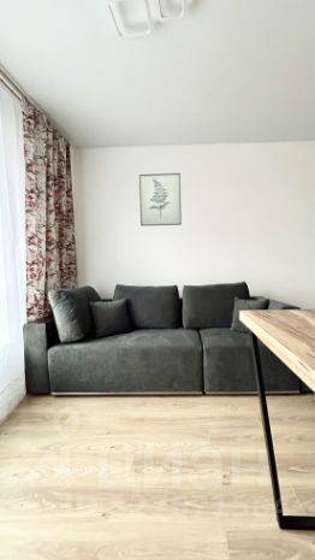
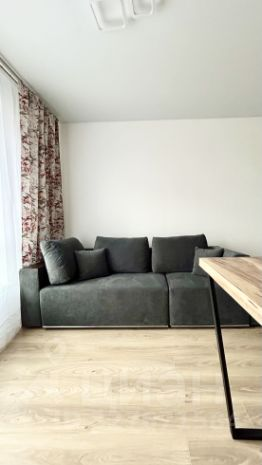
- wall art (160, 200)
